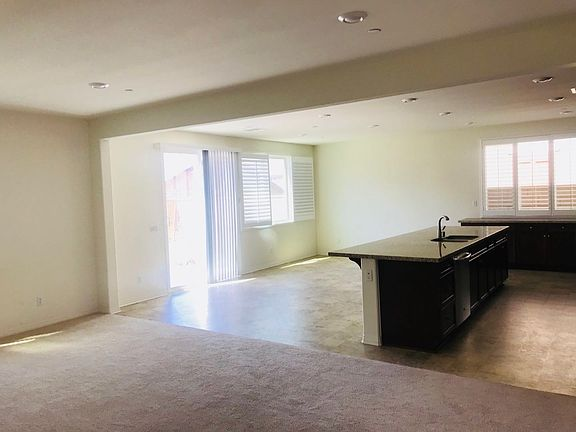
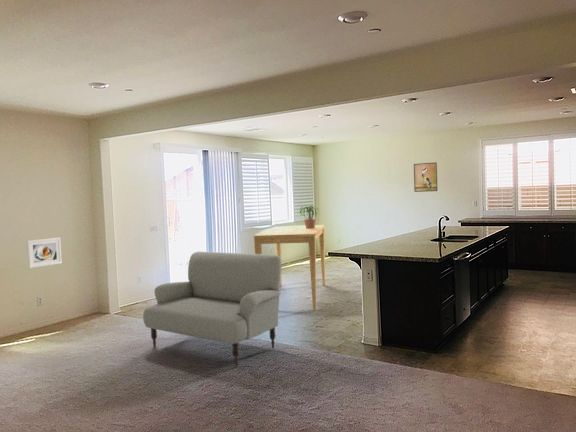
+ sofa (212, 302)
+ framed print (44, 252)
+ dining table (280, 257)
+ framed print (425, 177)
+ potted plant (310, 216)
